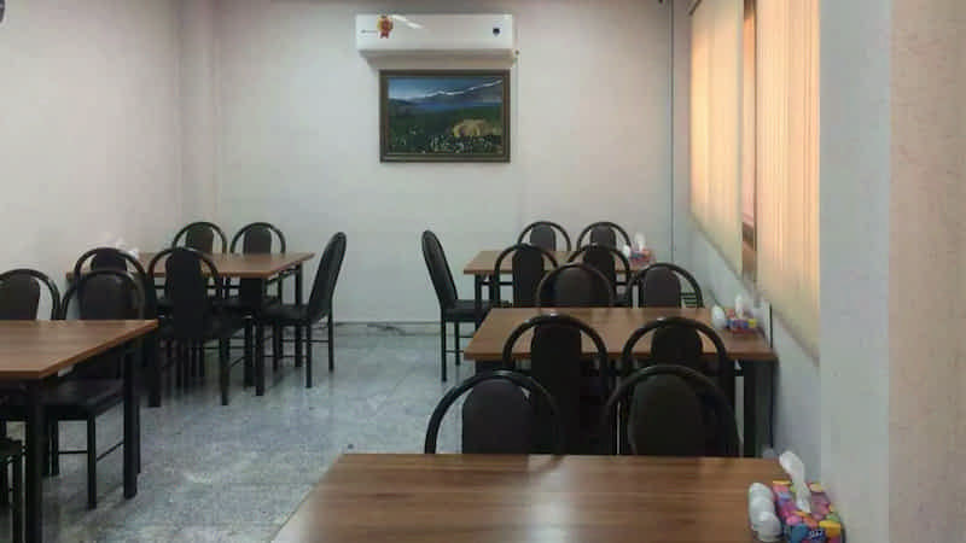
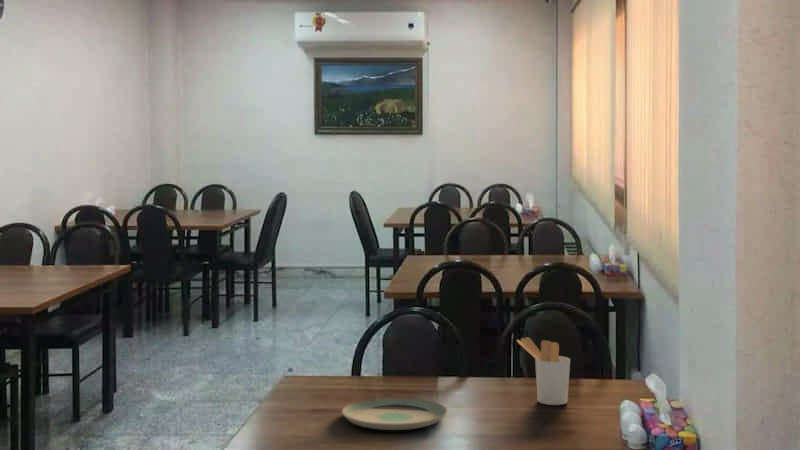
+ plate (394, 413)
+ utensil holder (543, 368)
